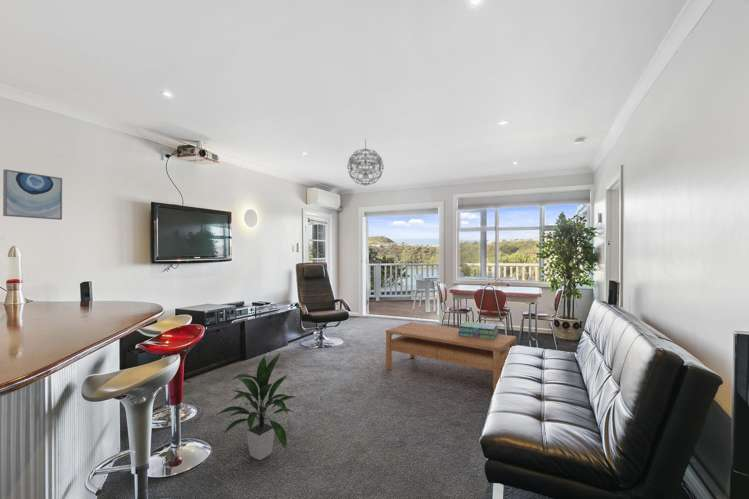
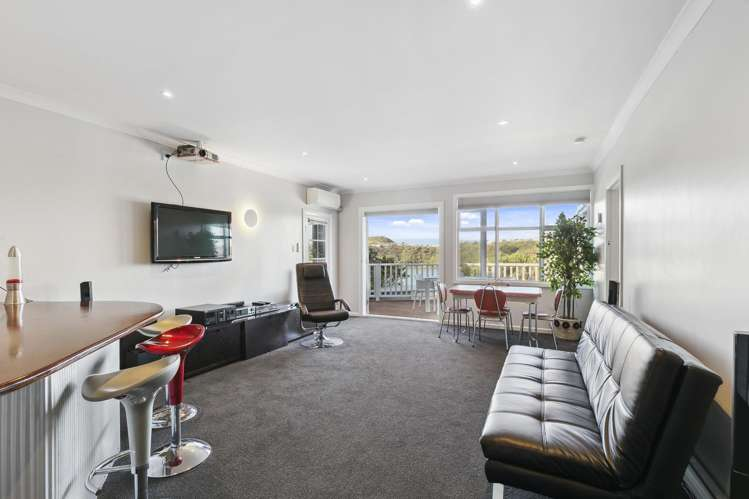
- wall art (34, 195)
- pendant light (365, 162)
- stack of books (478, 329)
- indoor plant (261, 407)
- coffee table (448, 353)
